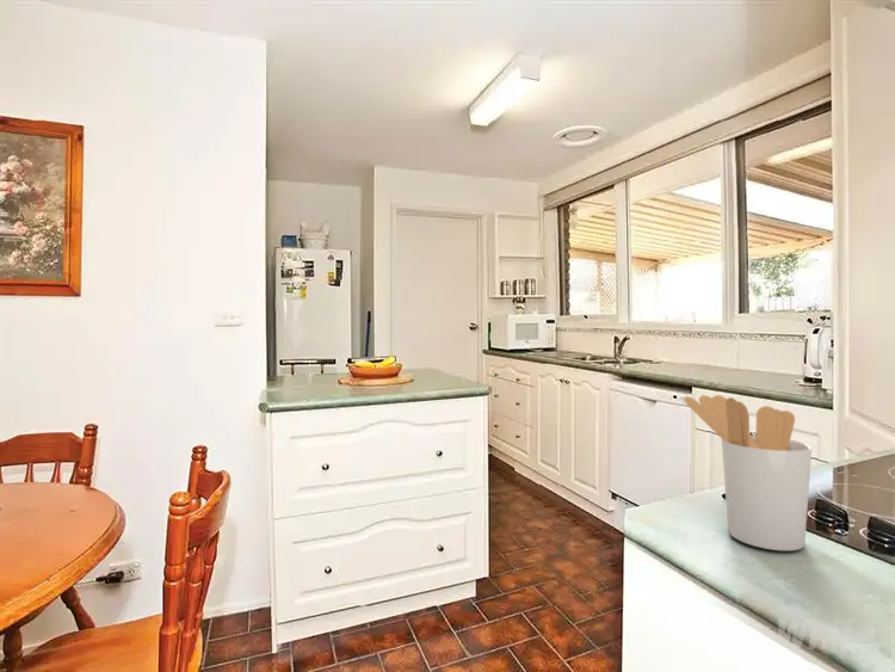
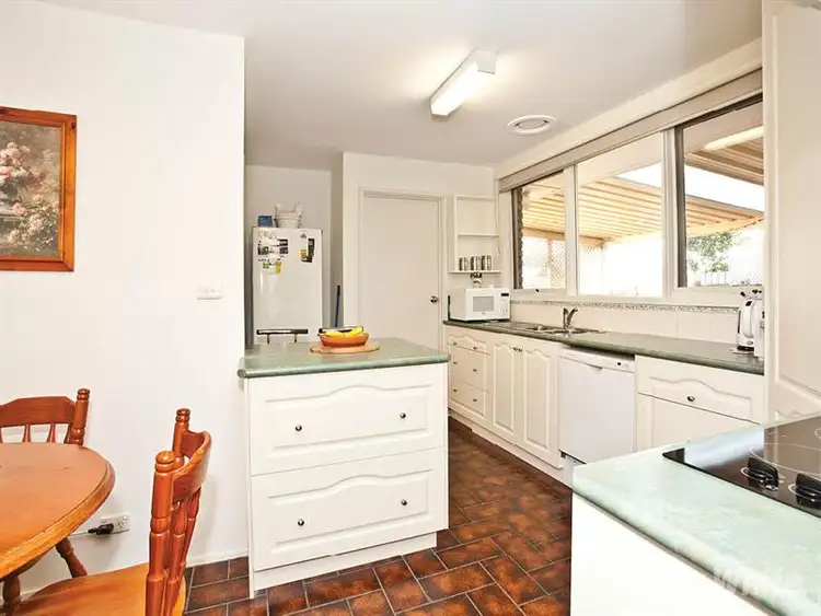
- utensil holder (745, 462)
